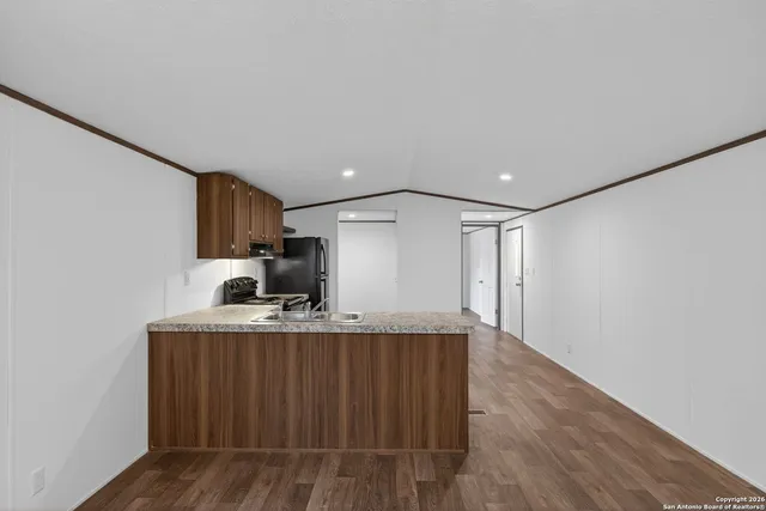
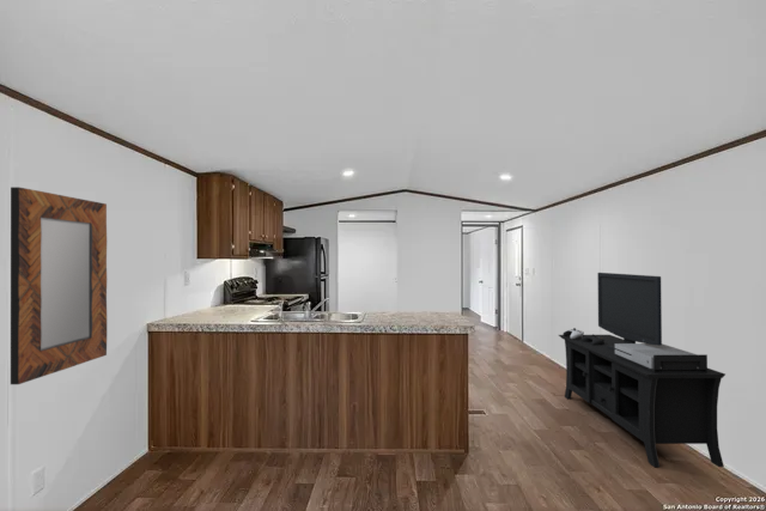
+ media console (624, 348)
+ home mirror (65, 281)
